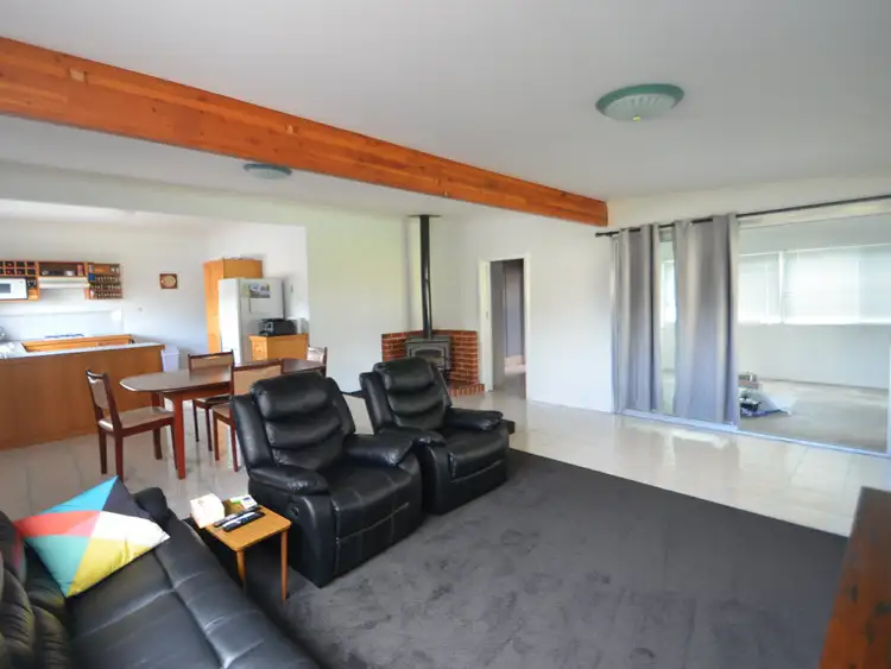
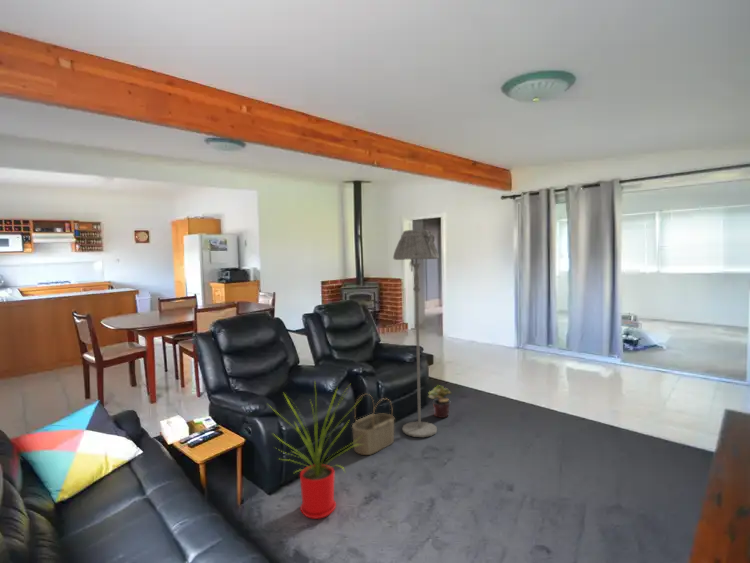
+ floor lamp (417, 331)
+ wicker basket (373, 421)
+ potted plant (439, 400)
+ house plant (315, 448)
